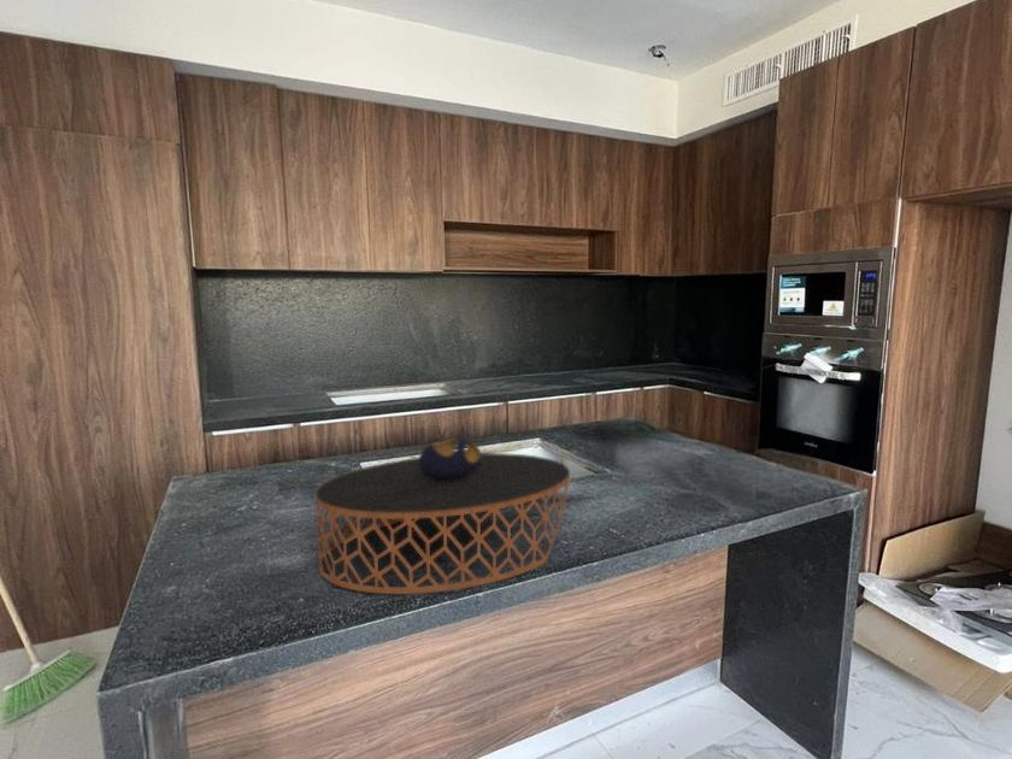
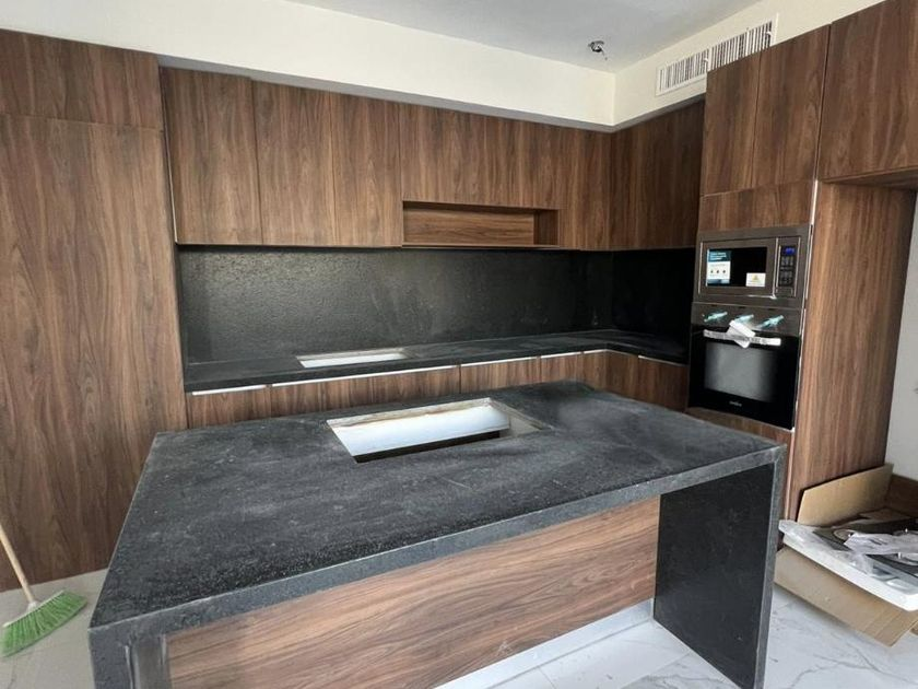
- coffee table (449, 493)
